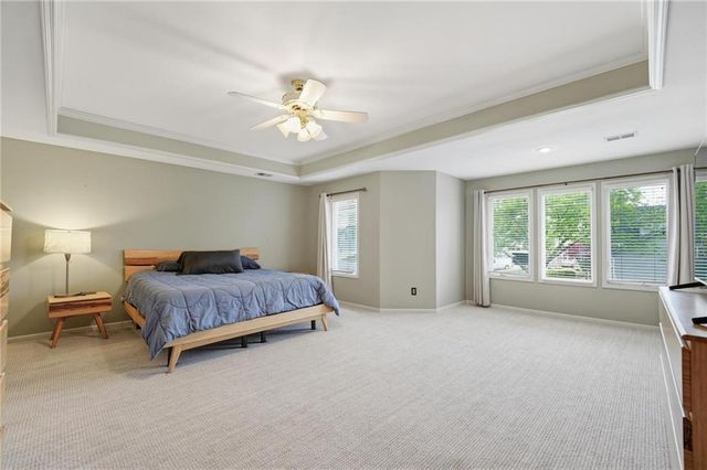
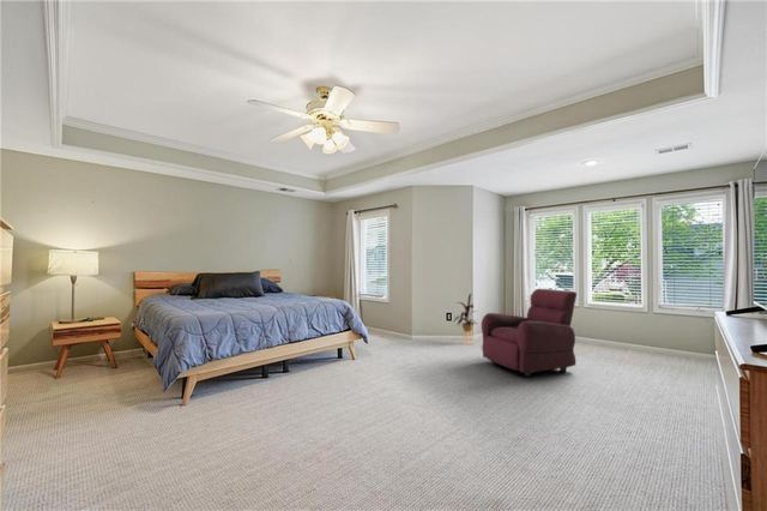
+ armchair (529, 327)
+ house plant (465, 318)
